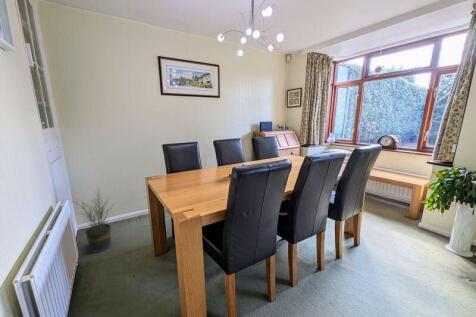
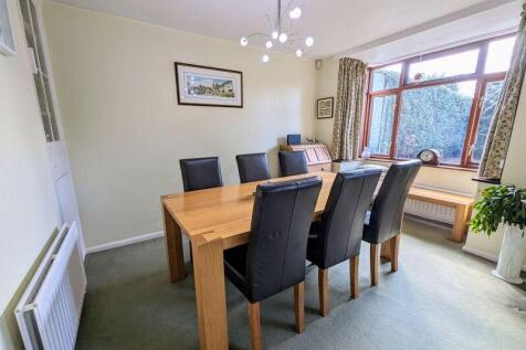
- potted plant (94, 220)
